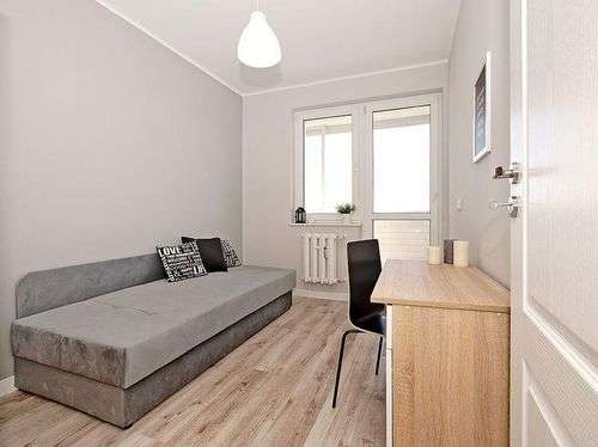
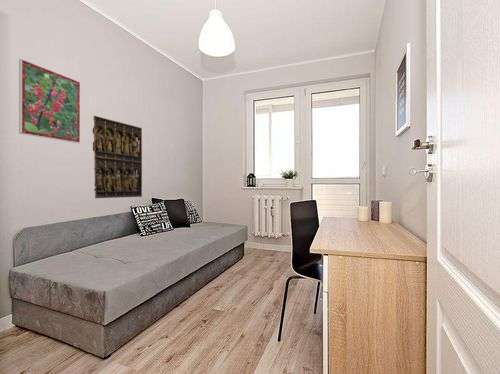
+ relief panel (118, 160)
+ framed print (52, 105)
